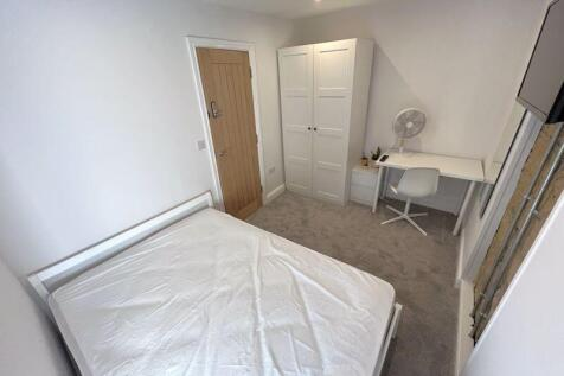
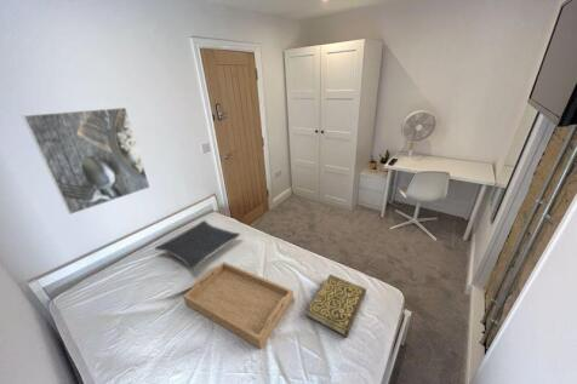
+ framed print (98, 157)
+ book (337, 299)
+ pillow (199, 241)
+ serving tray (238, 296)
